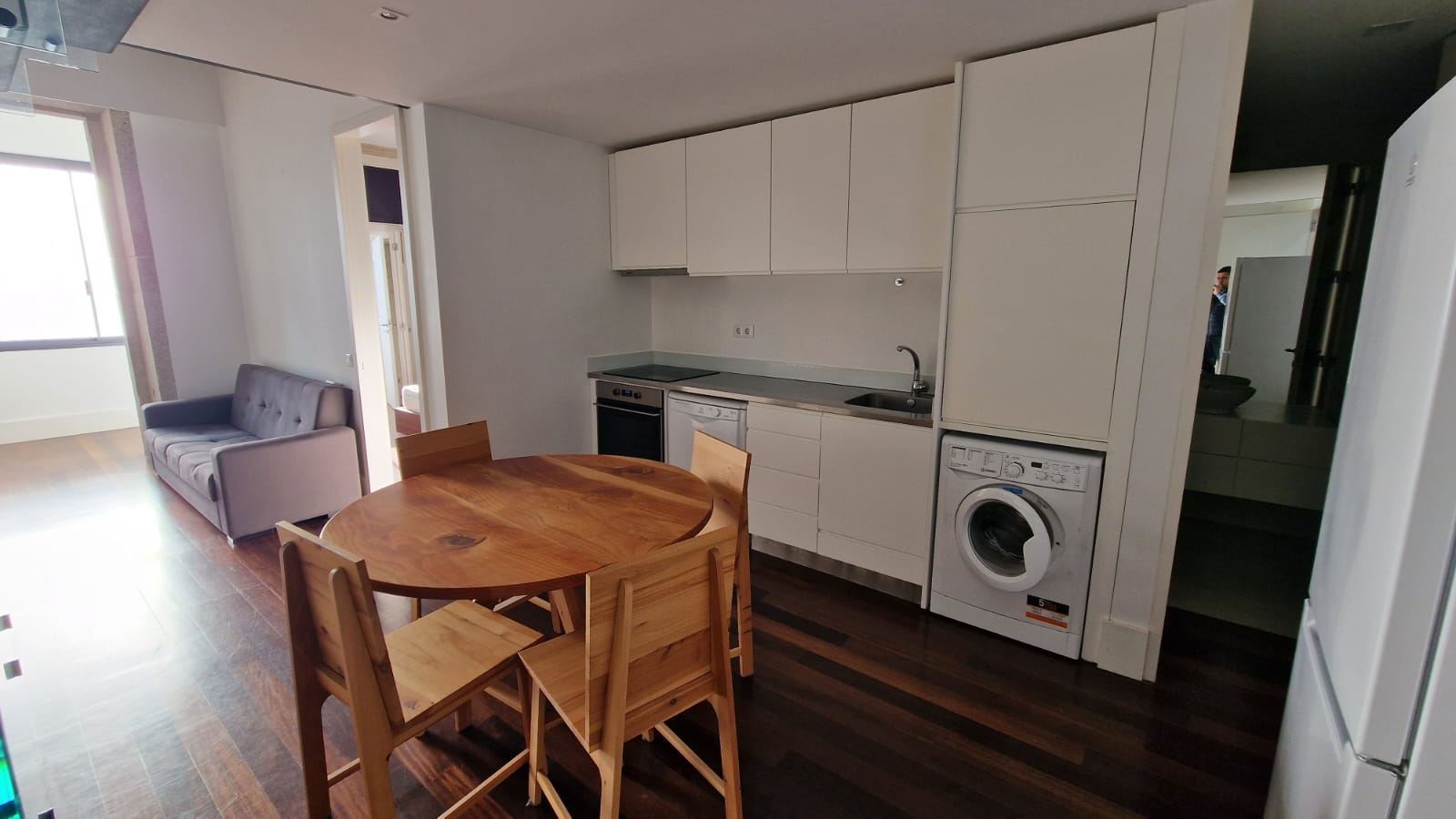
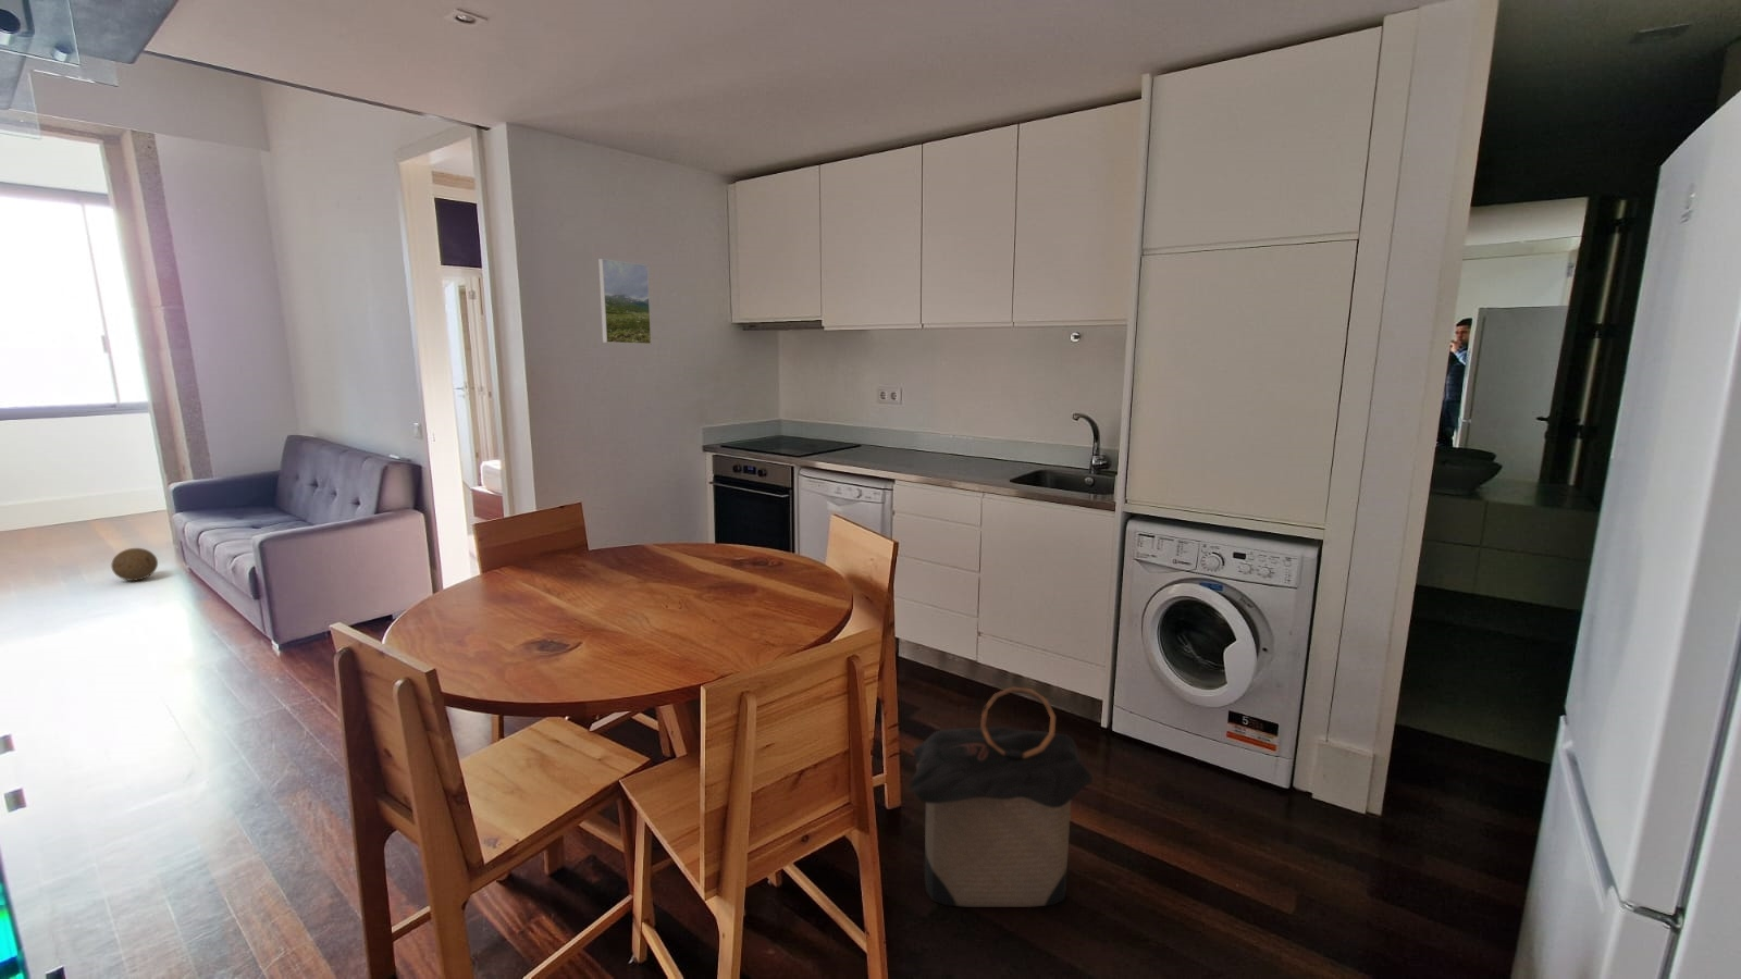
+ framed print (625, 302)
+ laundry hamper (995, 795)
+ decorative ball (135, 563)
